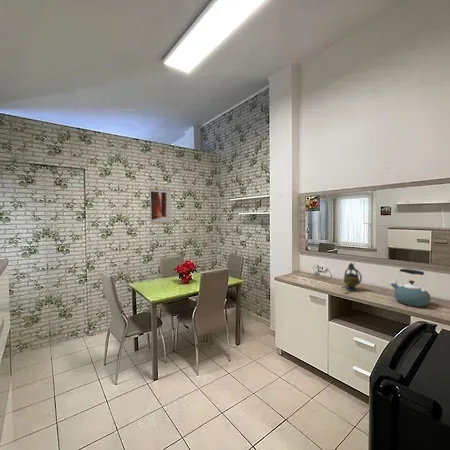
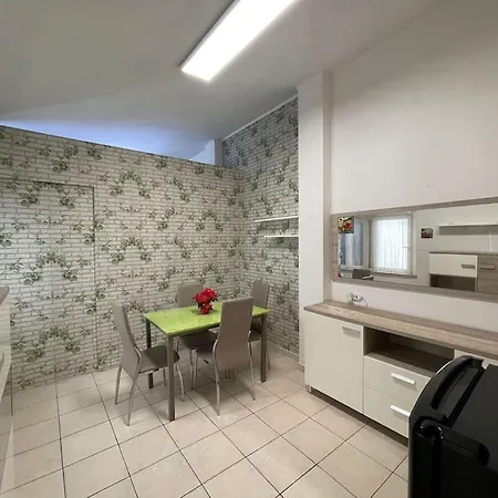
- wall art (161, 206)
- kettle (408, 285)
- teapot (349, 276)
